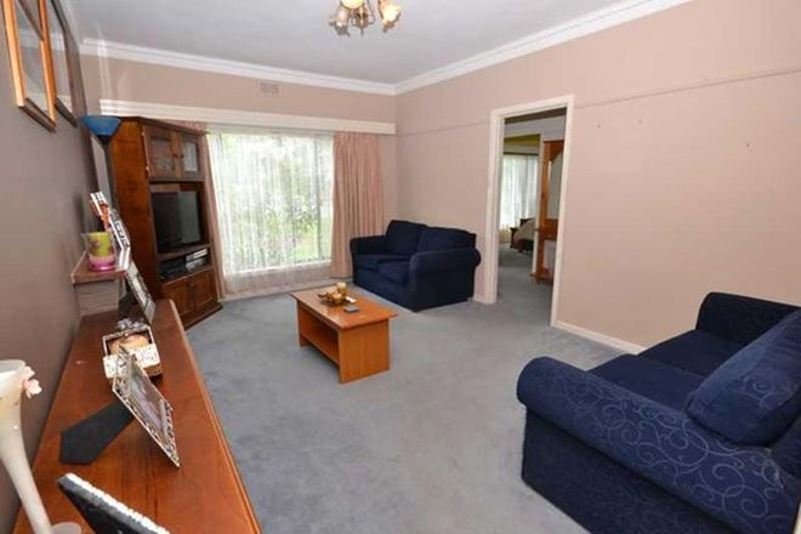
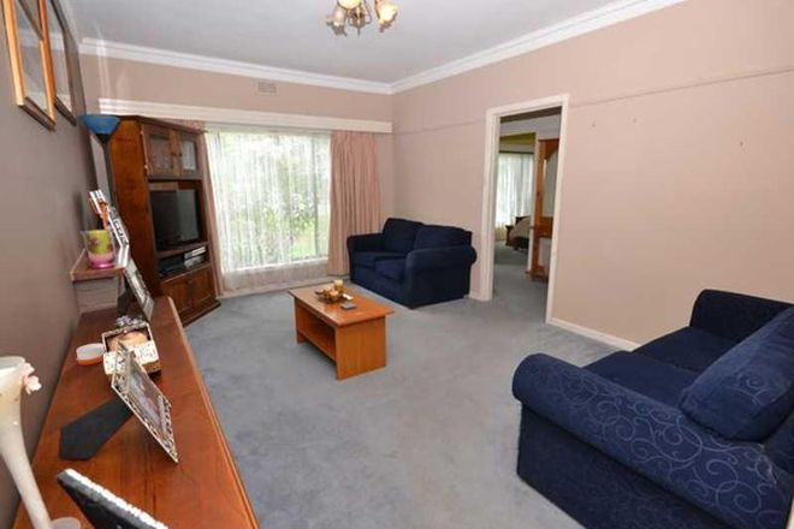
+ candle (89, 346)
